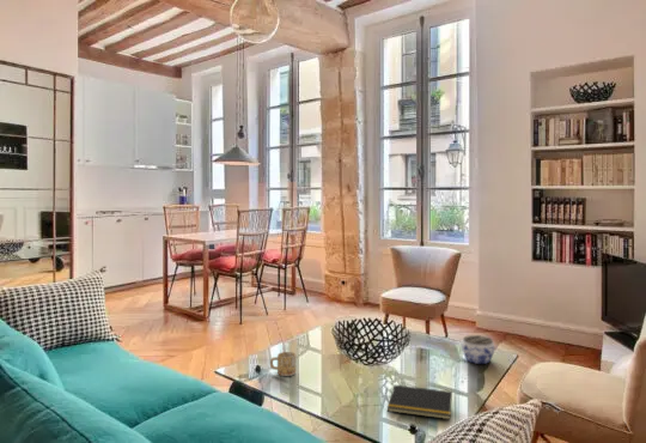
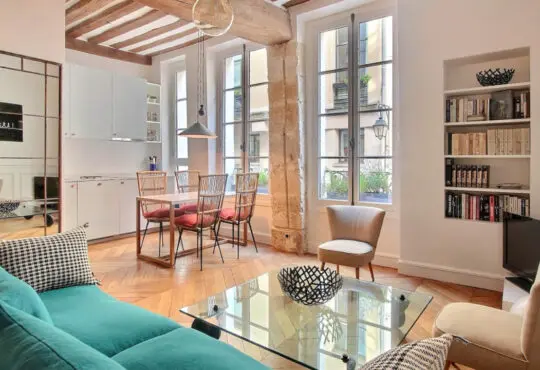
- notepad (420, 400)
- jar (477, 348)
- mug (282, 363)
